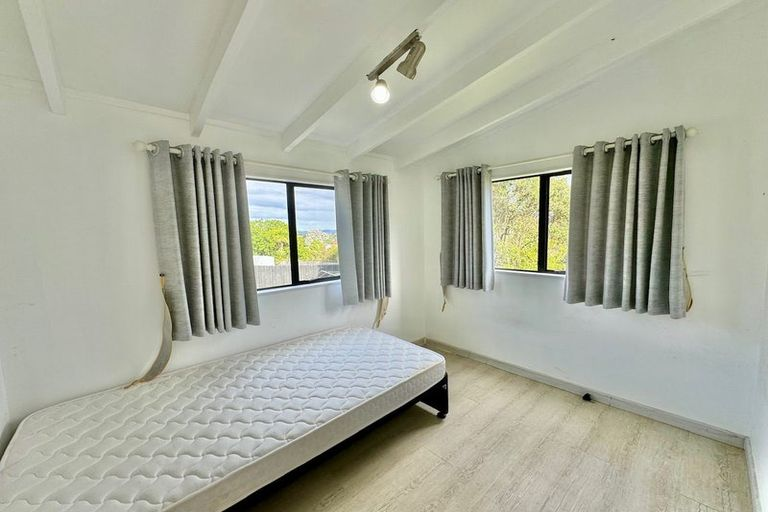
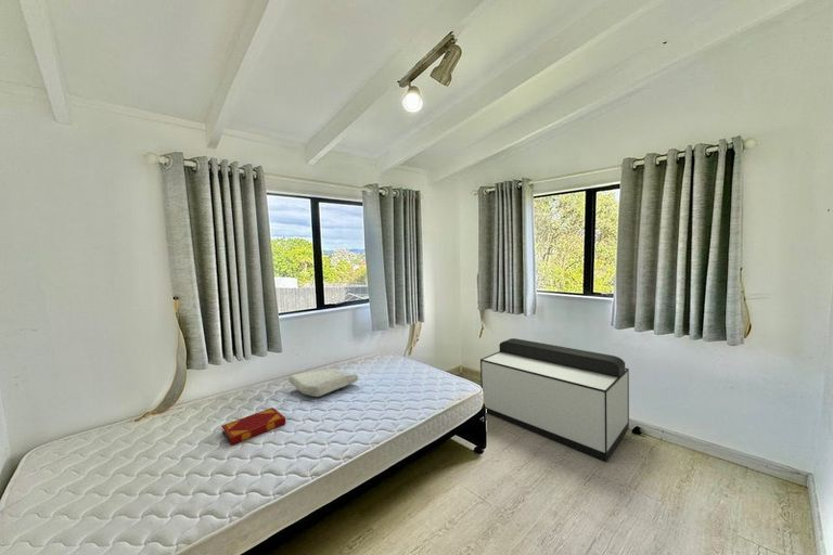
+ hardback book (254, 424)
+ soap bar (323, 380)
+ storage bench (550, 385)
